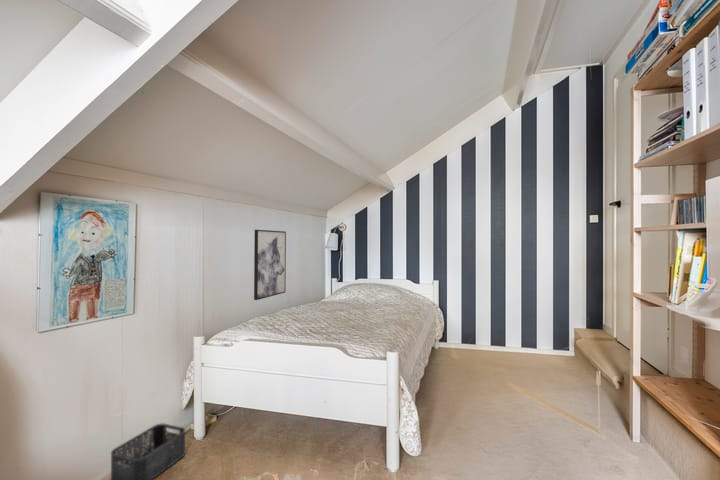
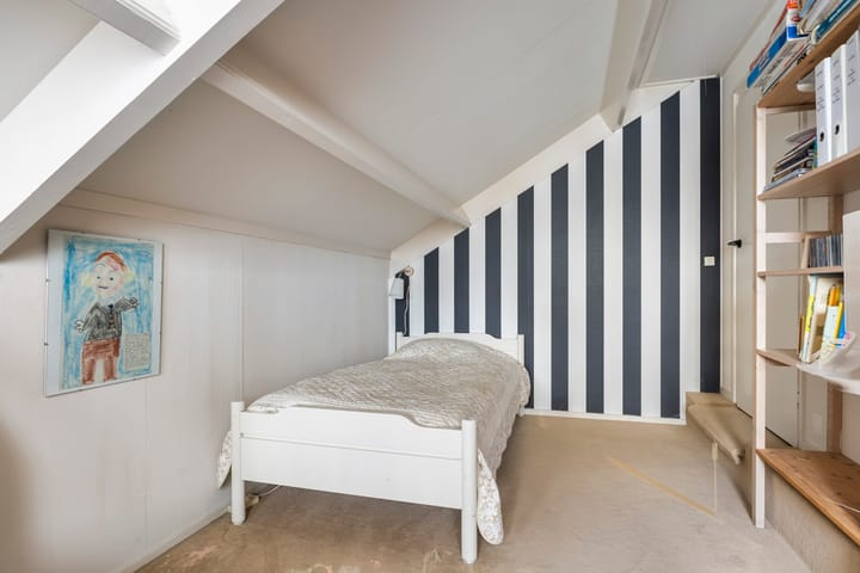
- storage bin (150, 453)
- wall art (271, 263)
